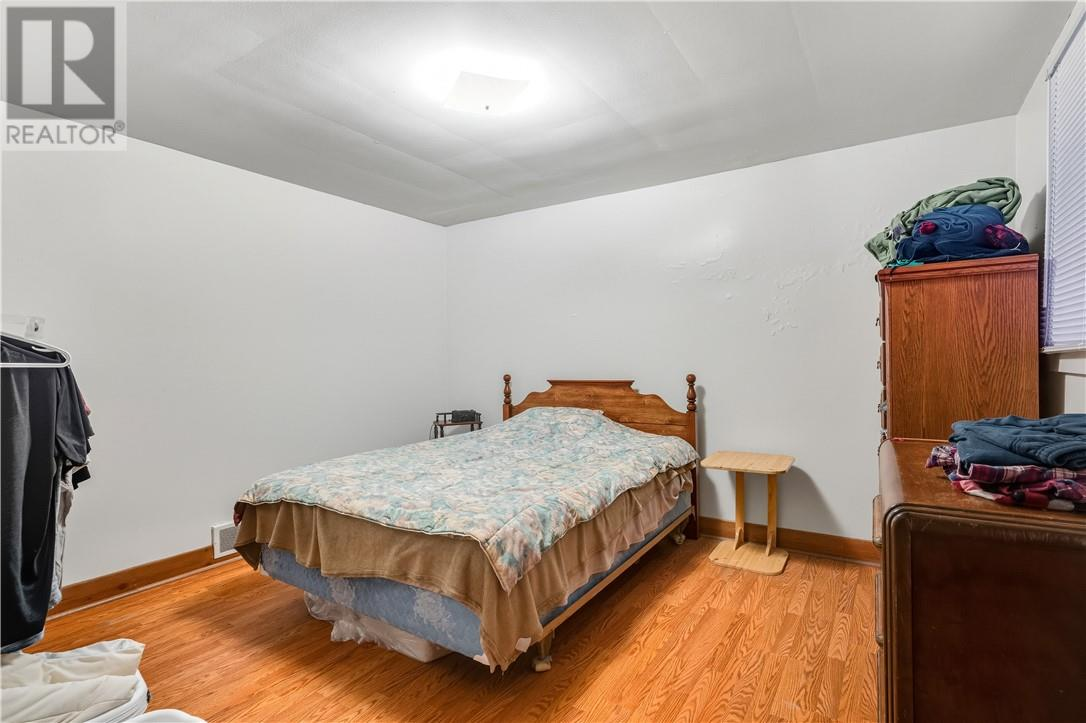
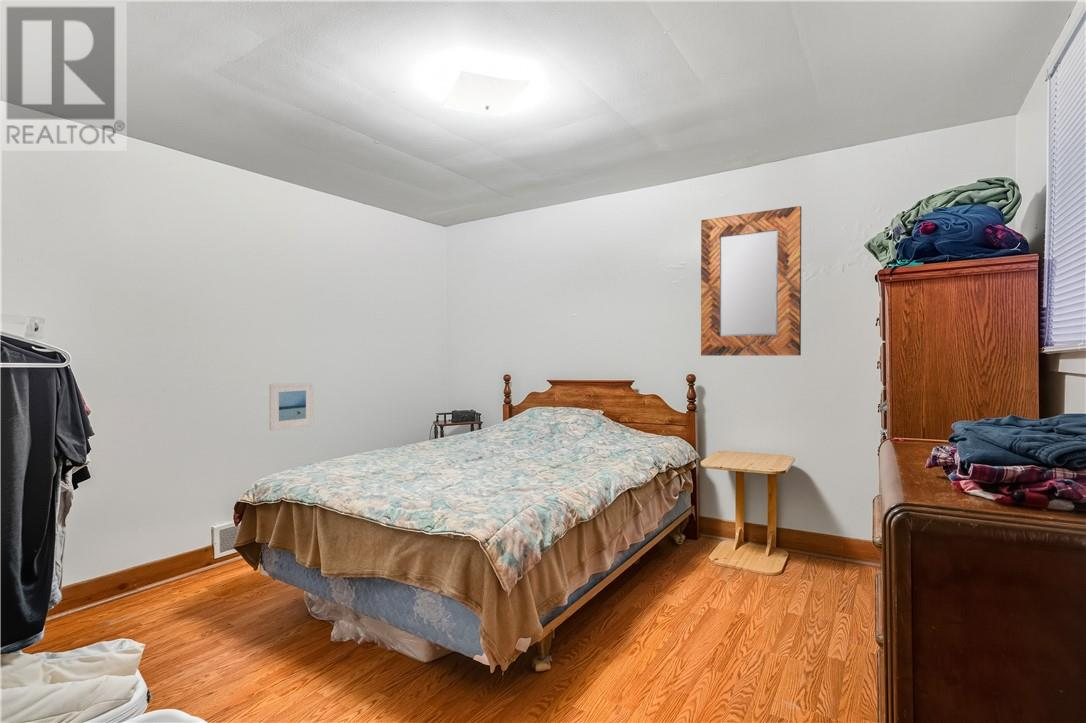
+ home mirror (748, 284)
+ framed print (292, 405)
